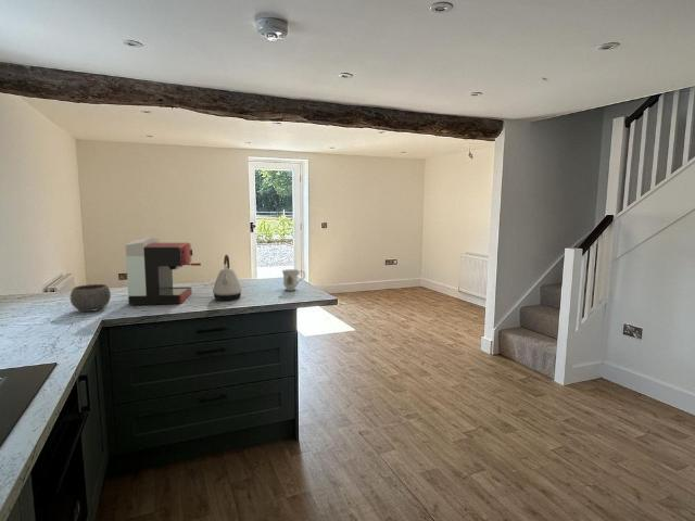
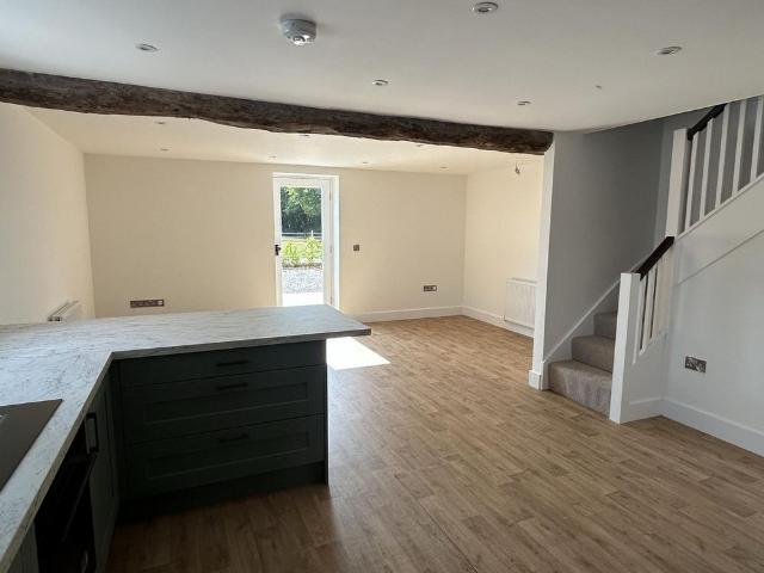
- coffee maker (168, 268)
- mug (293, 280)
- bowl (90, 297)
- kettle (226, 277)
